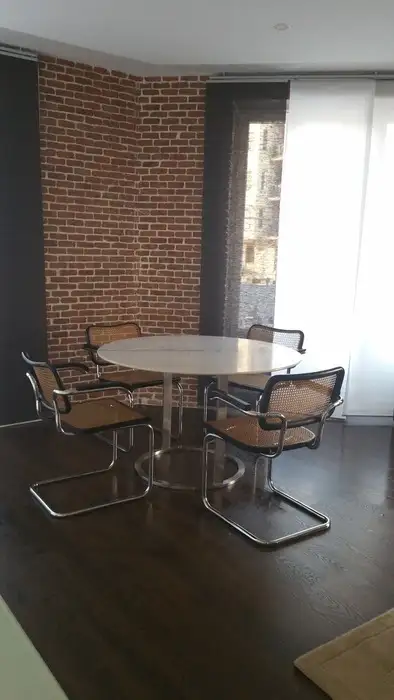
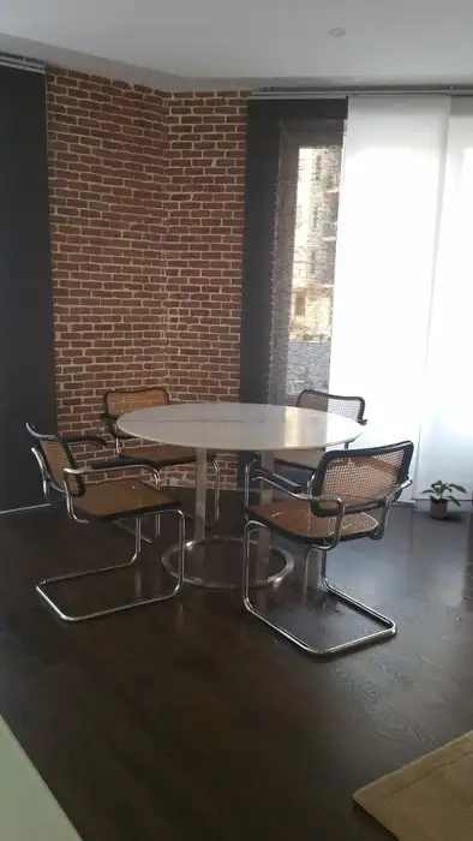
+ potted plant (442, 499)
